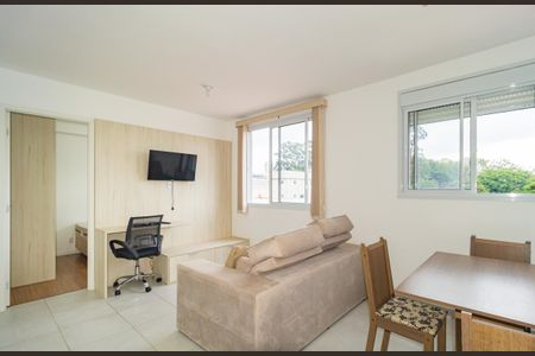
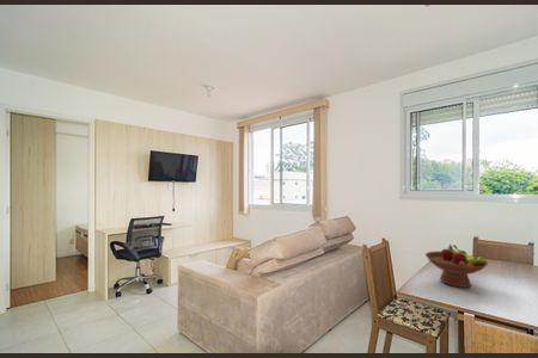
+ fruit bowl (454, 265)
